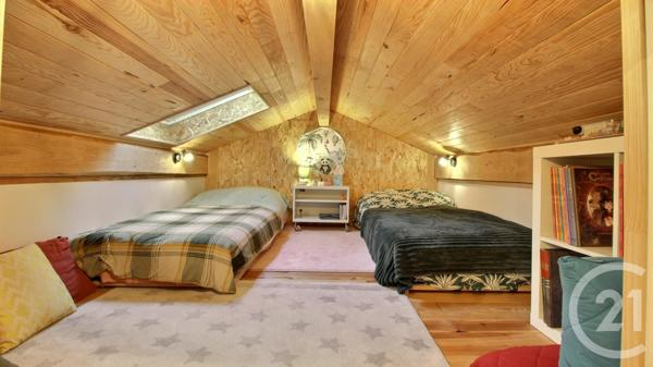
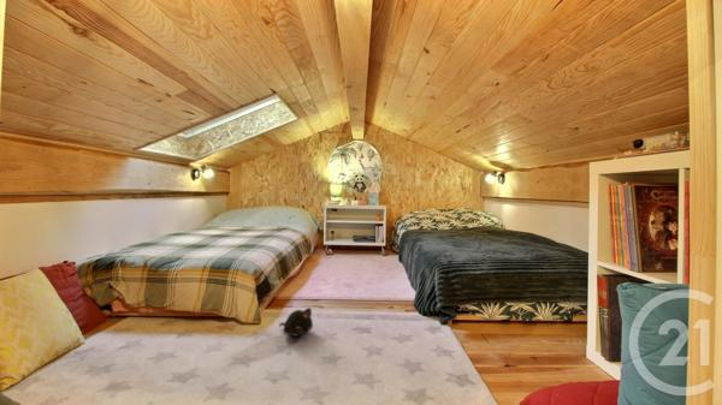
+ plush toy (294, 320)
